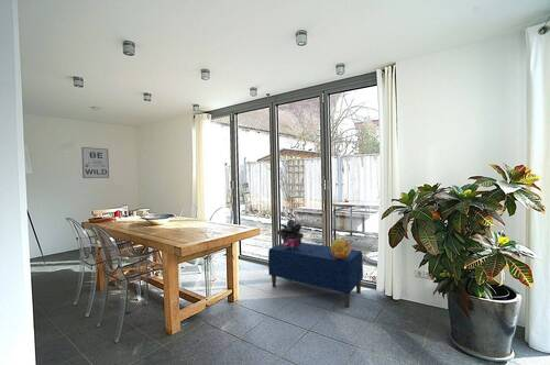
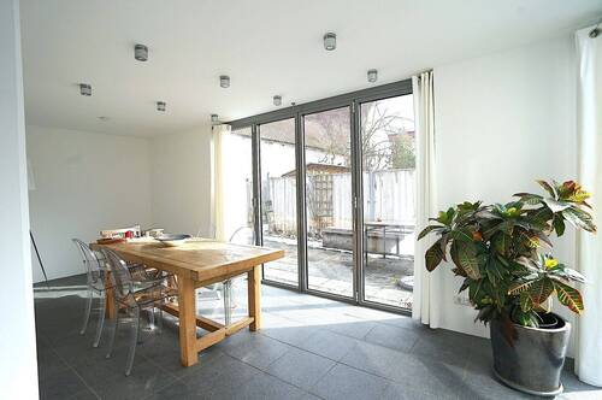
- wall art (96, 163)
- potted plant (292, 233)
- bench (314, 269)
- decorative sphere (340, 248)
